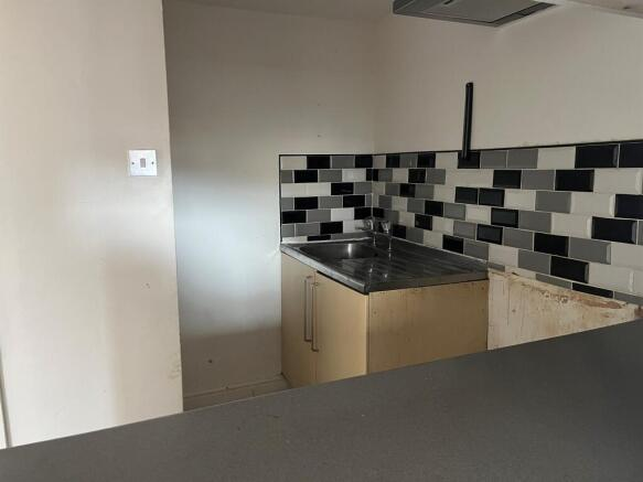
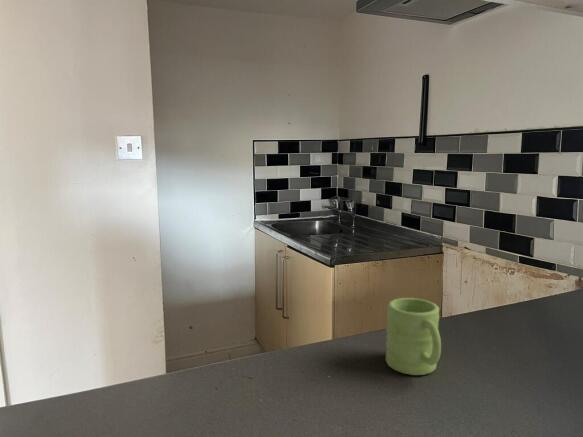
+ mug (417, 339)
